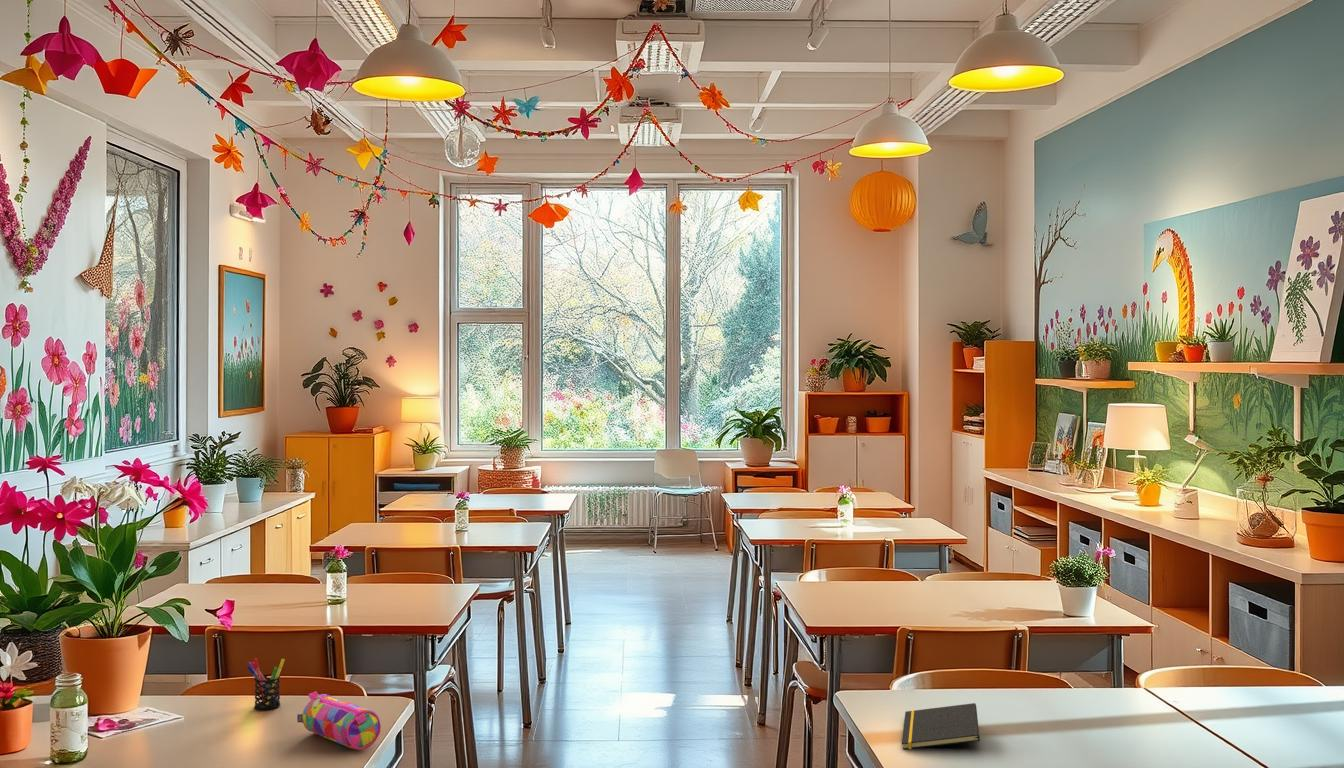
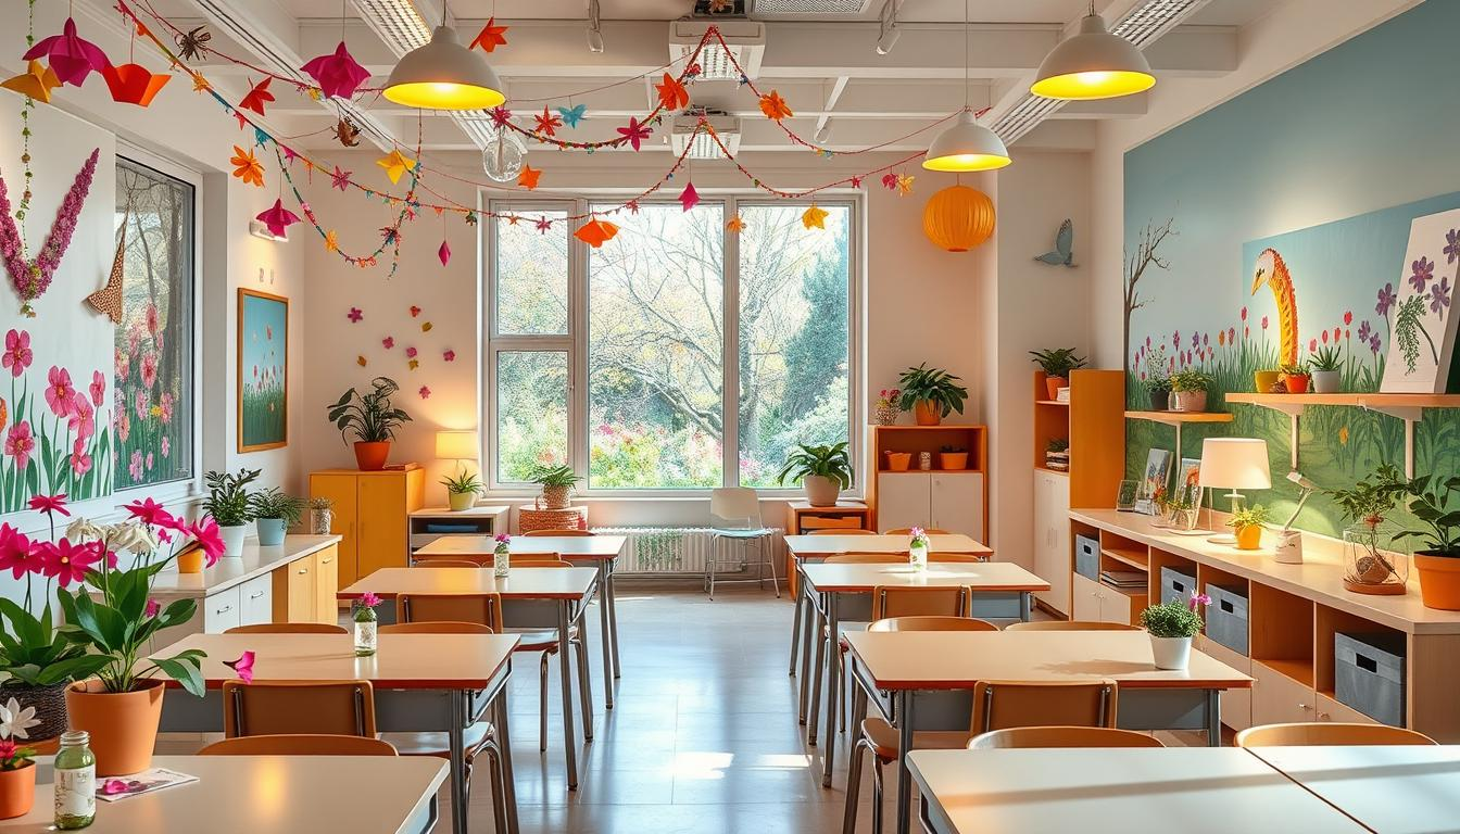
- pen holder (267, 682)
- notepad (940, 725)
- pencil case (339, 720)
